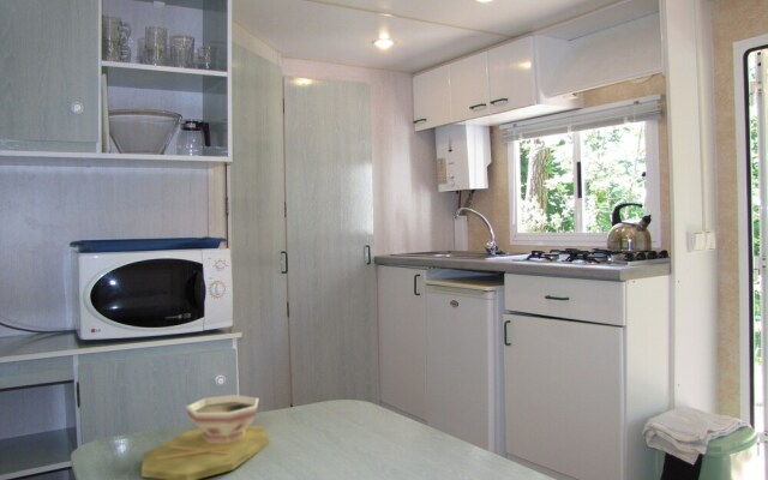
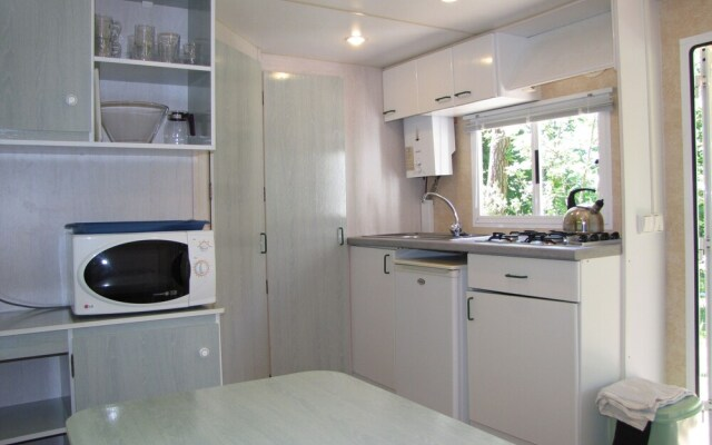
- bowl (208, 432)
